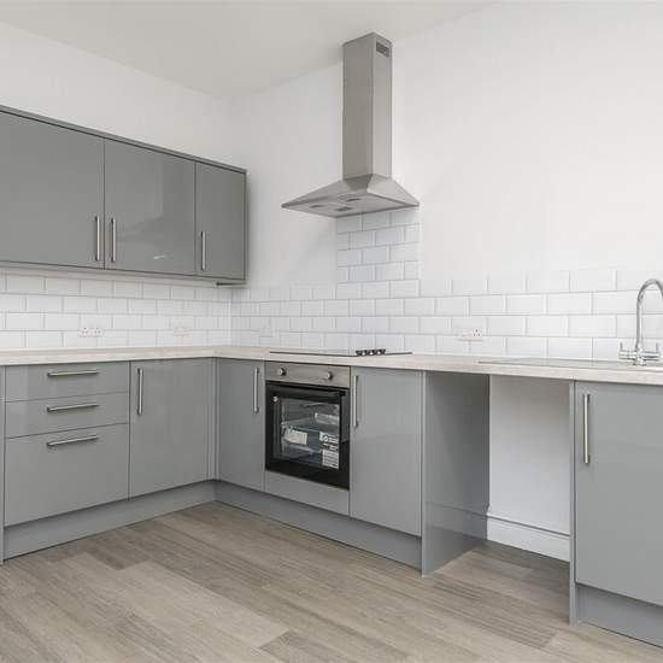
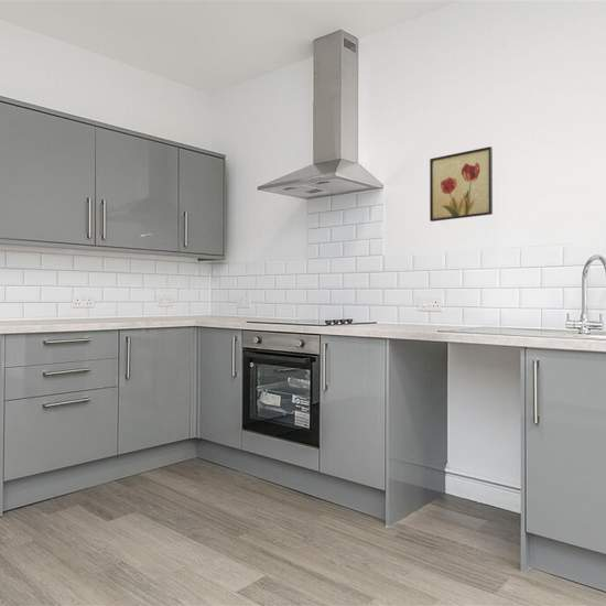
+ wall art (461, 185)
